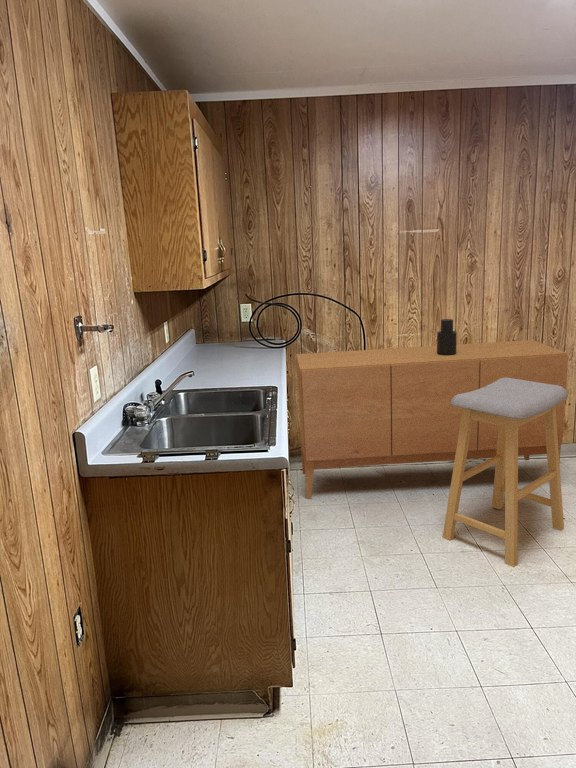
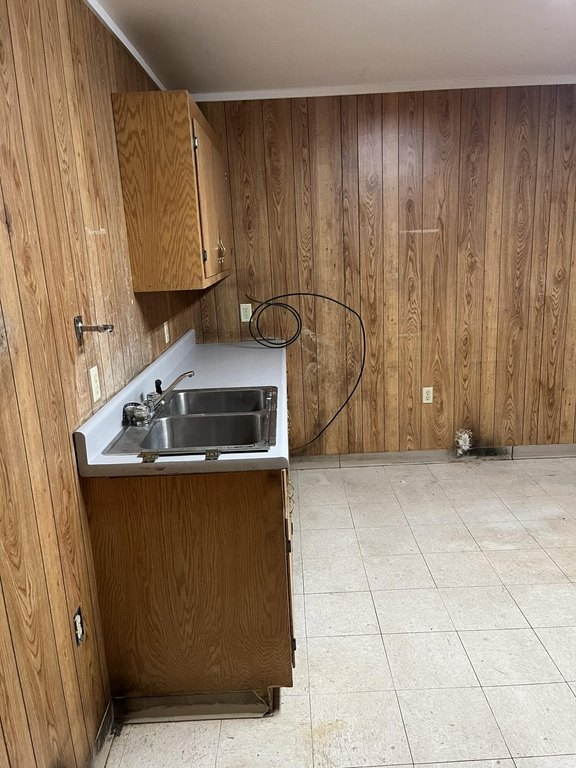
- canister (446, 336)
- sideboard (424, 418)
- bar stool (506, 464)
